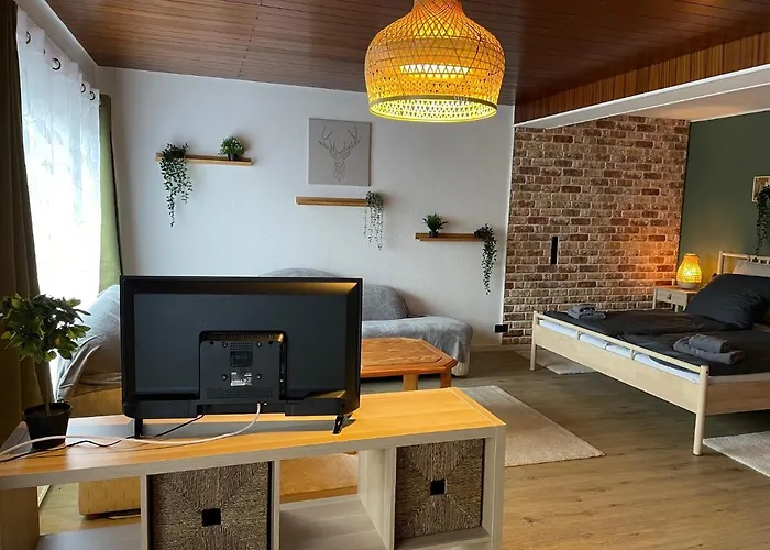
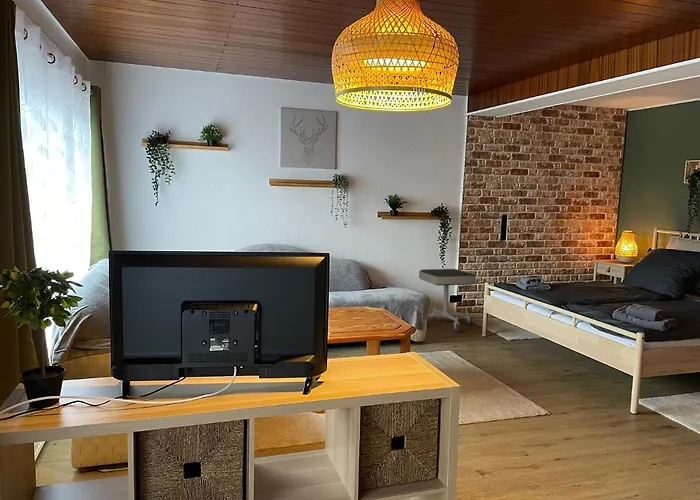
+ stool (445, 298)
